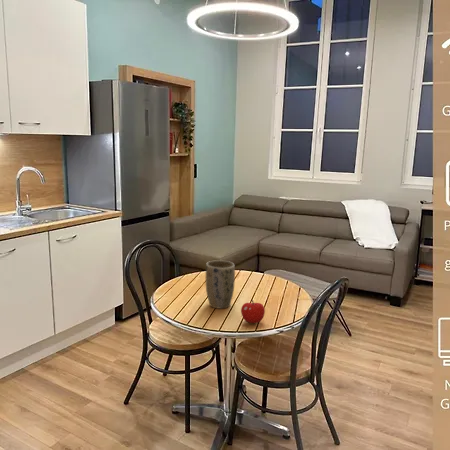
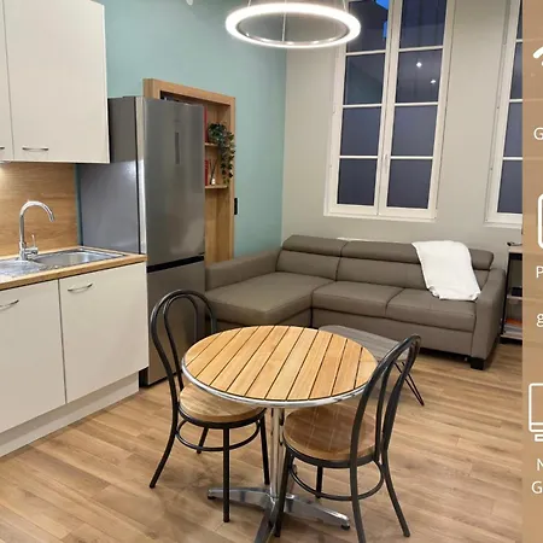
- fruit (252, 311)
- plant pot (219, 284)
